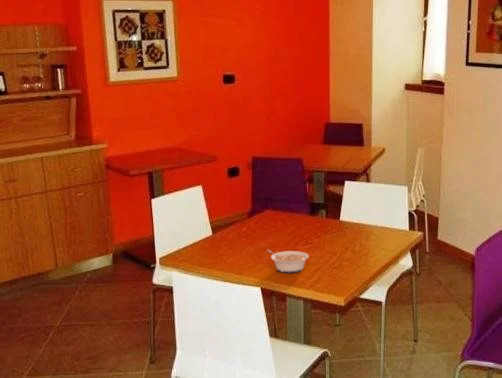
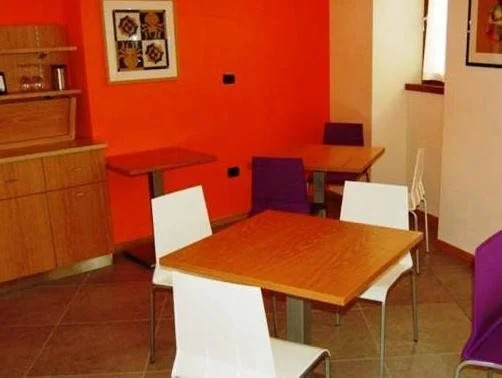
- legume (288, 261)
